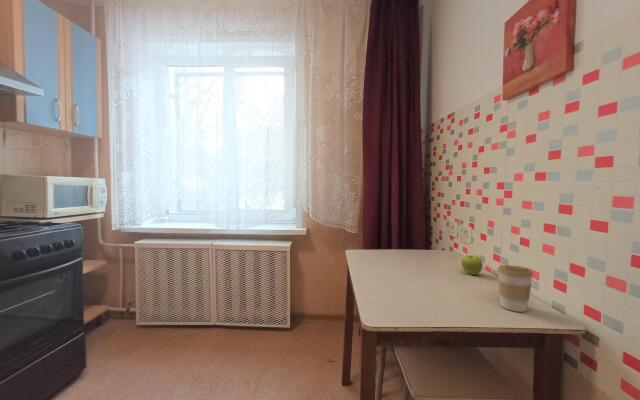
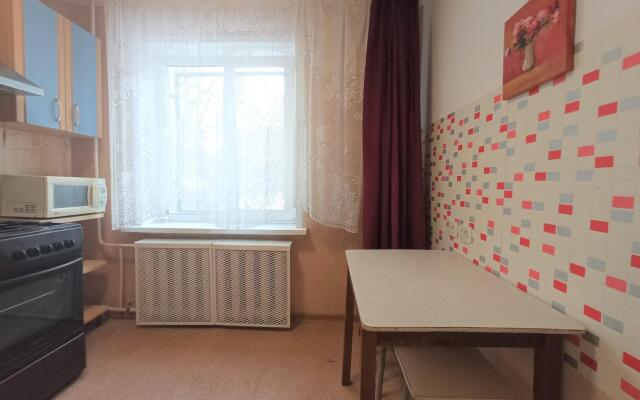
- fruit (471, 264)
- coffee cup (514, 286)
